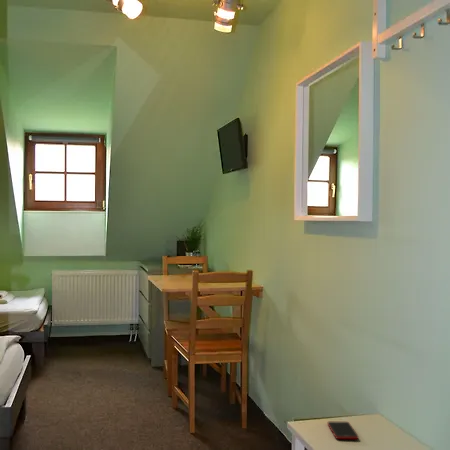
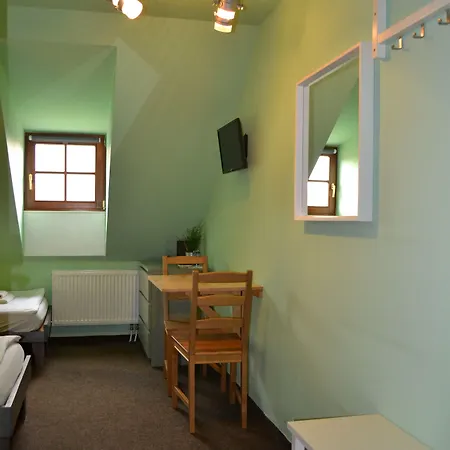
- cell phone (342, 430)
